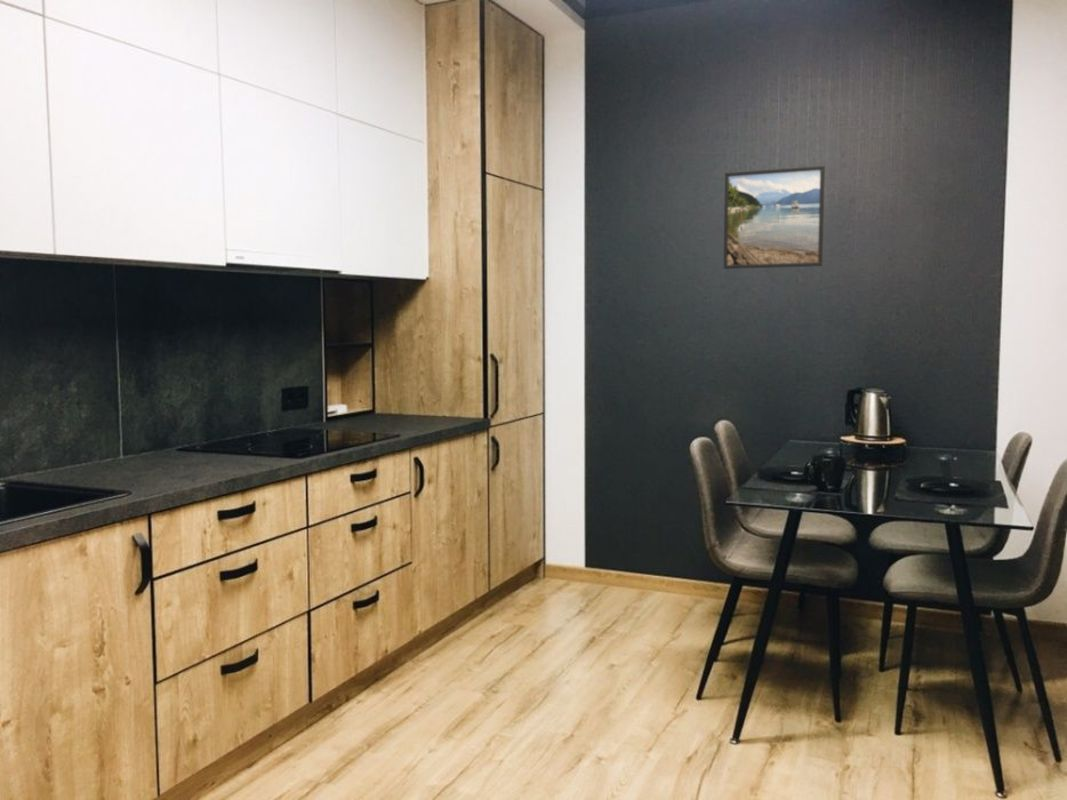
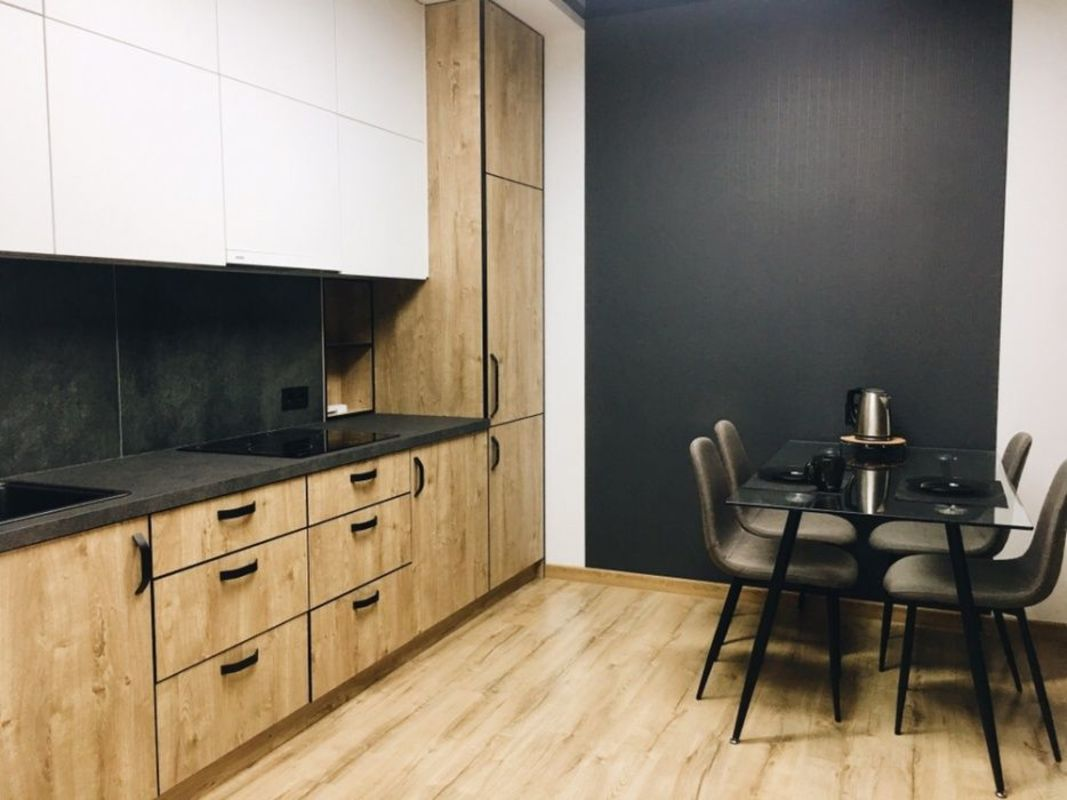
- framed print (772, 218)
